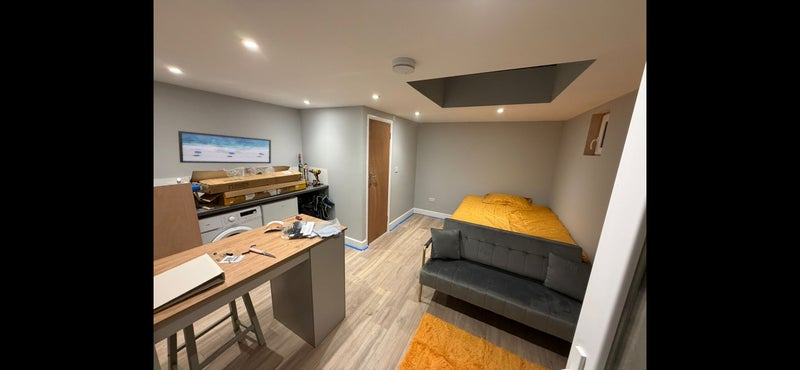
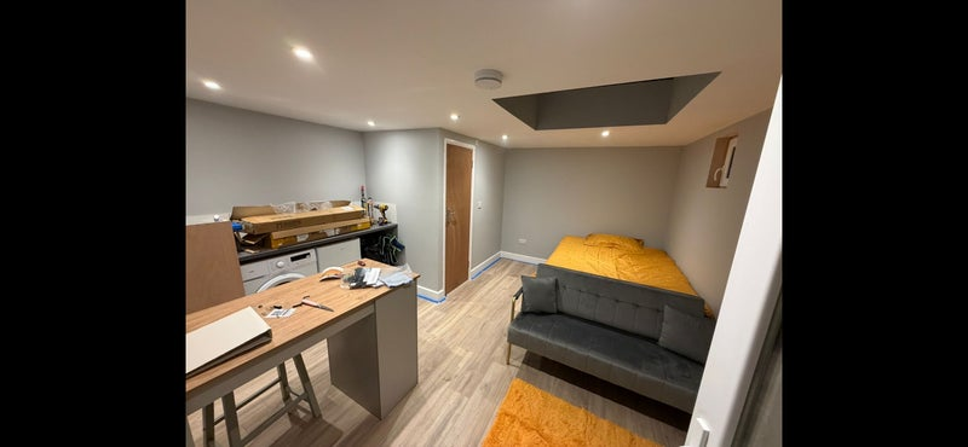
- wall art (231, 149)
